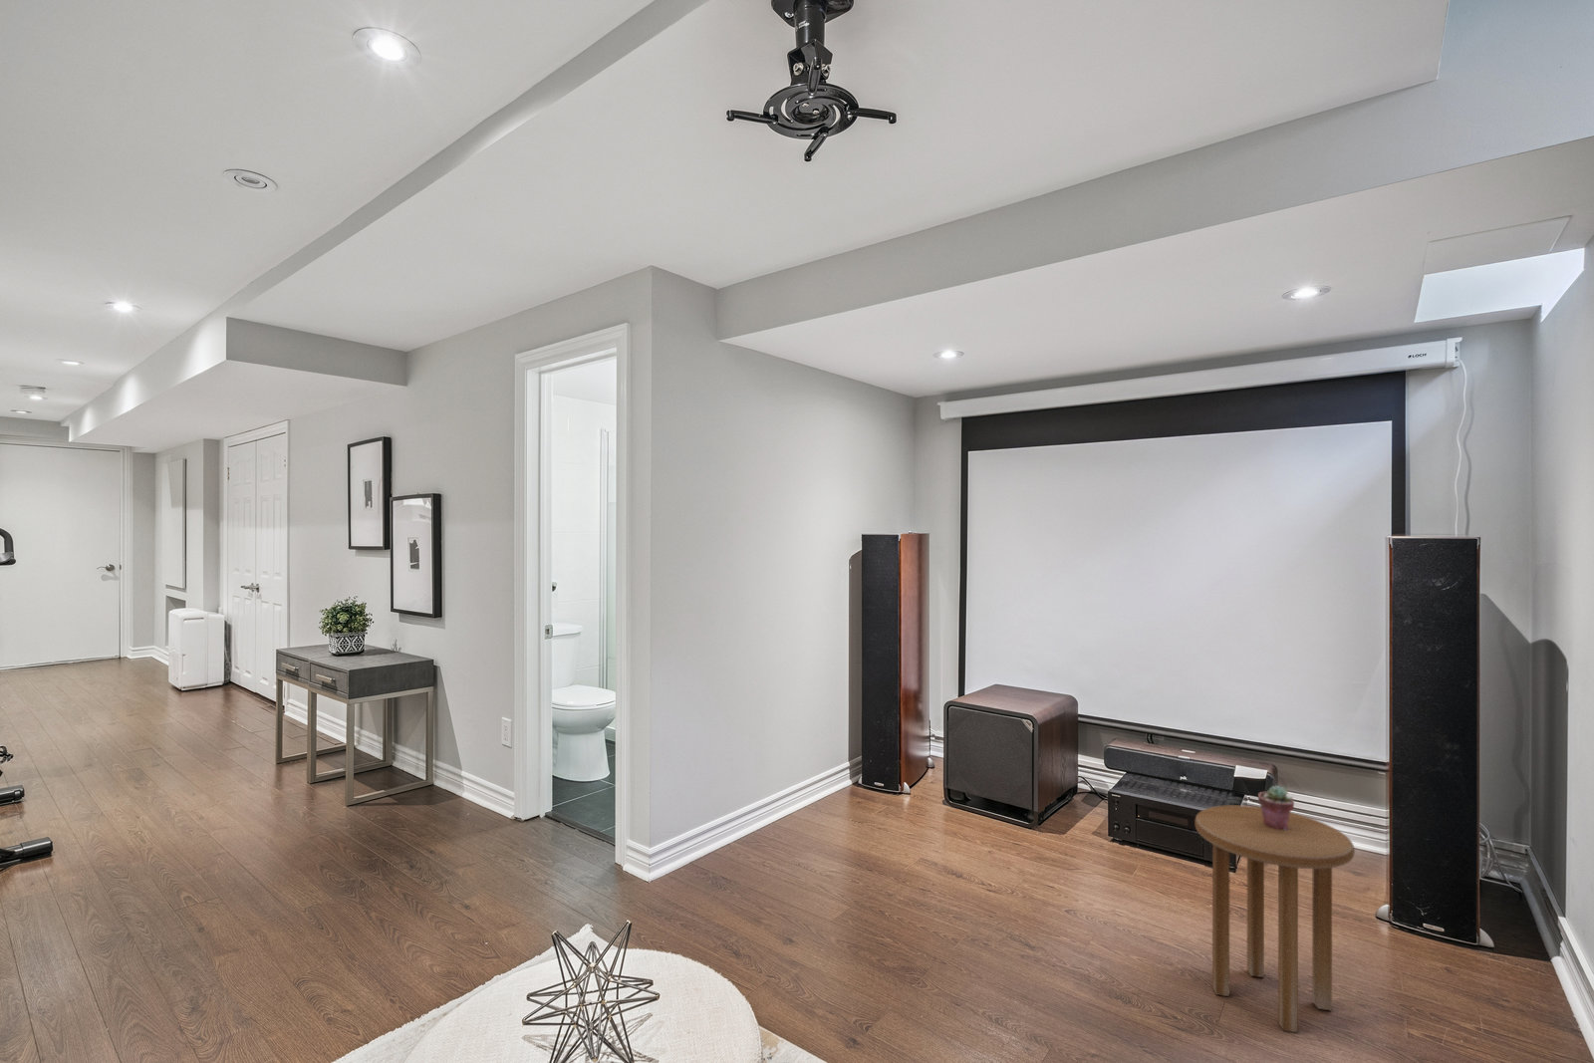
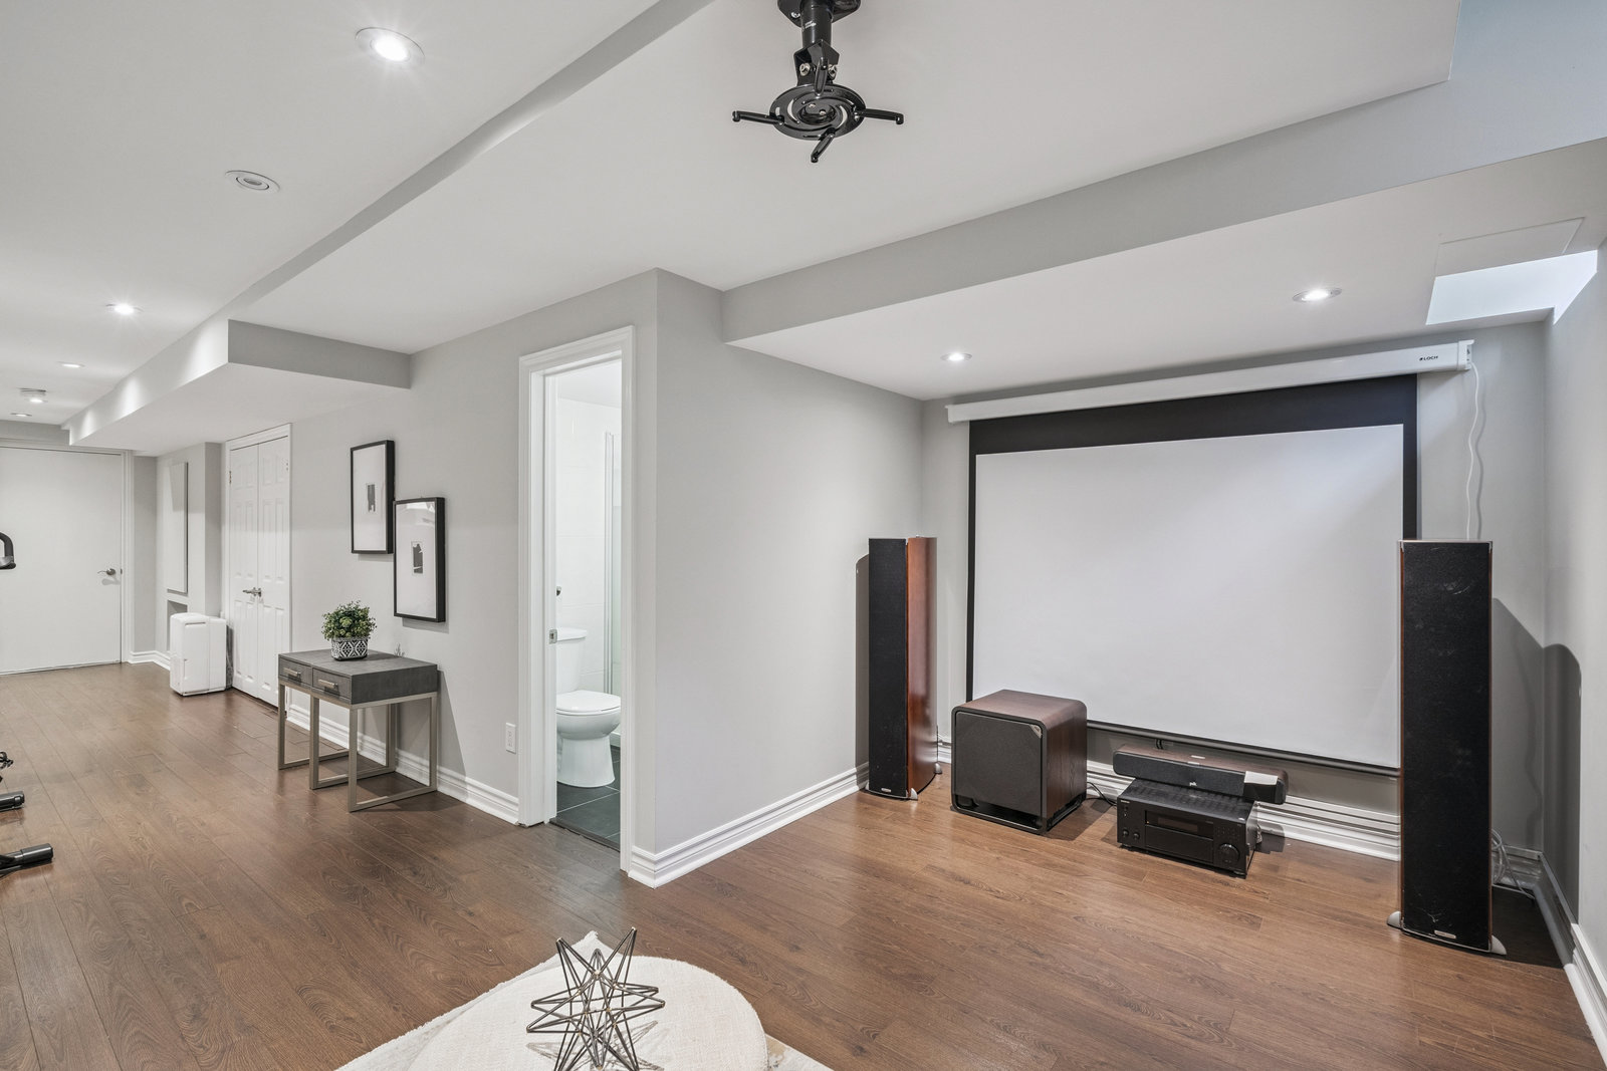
- side table (1263, 914)
- potted succulent (1275, 806)
